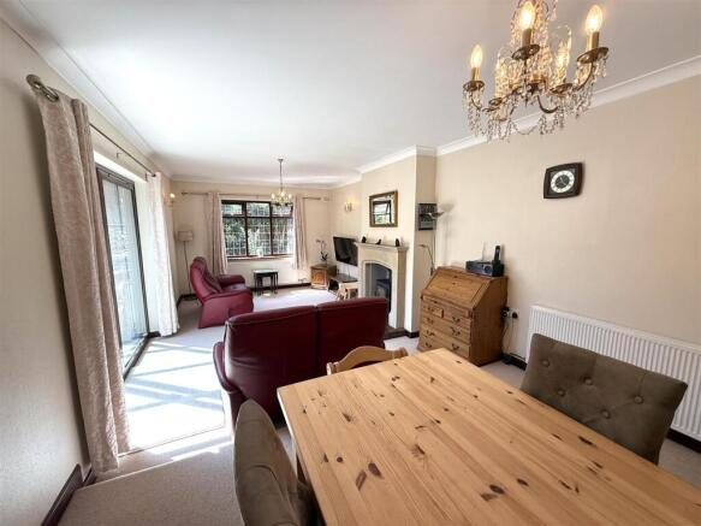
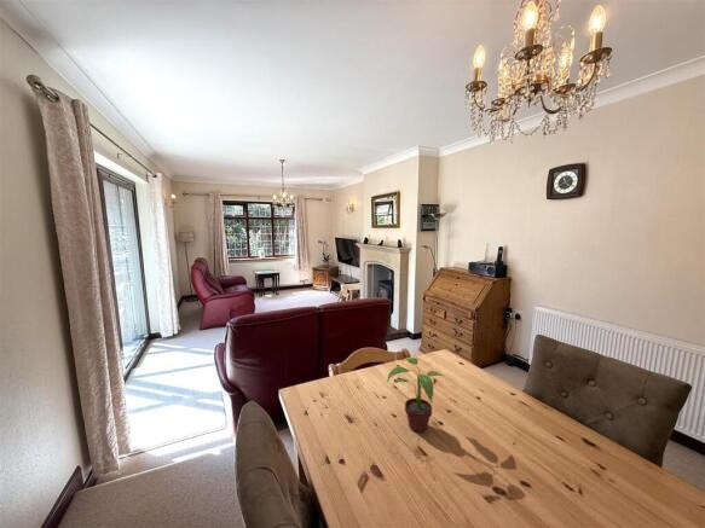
+ potted plant (416, 395)
